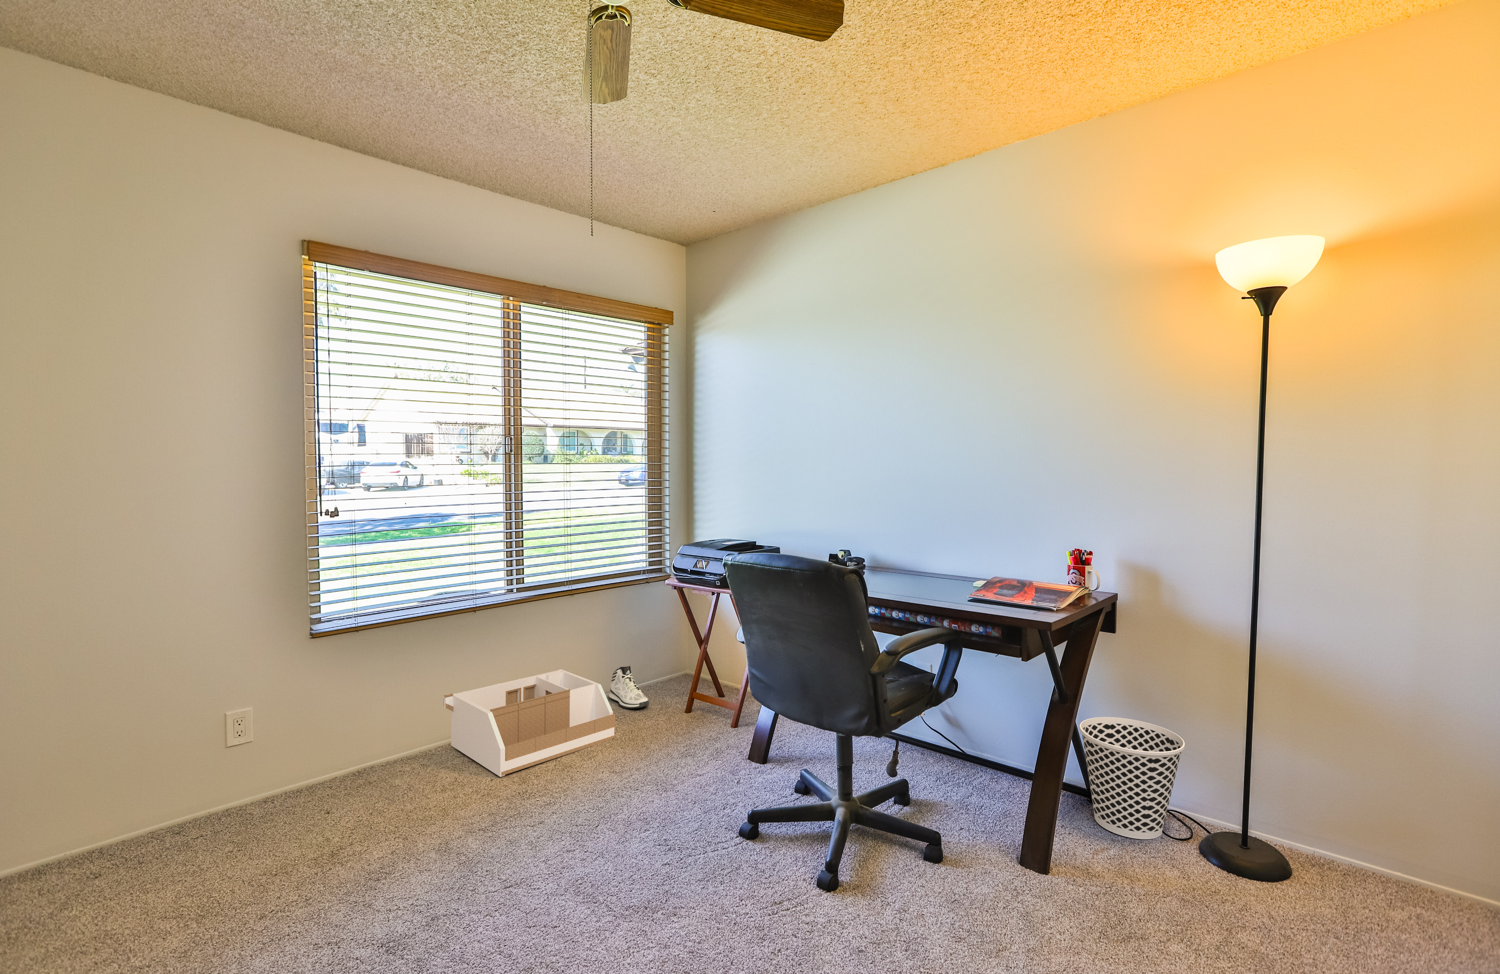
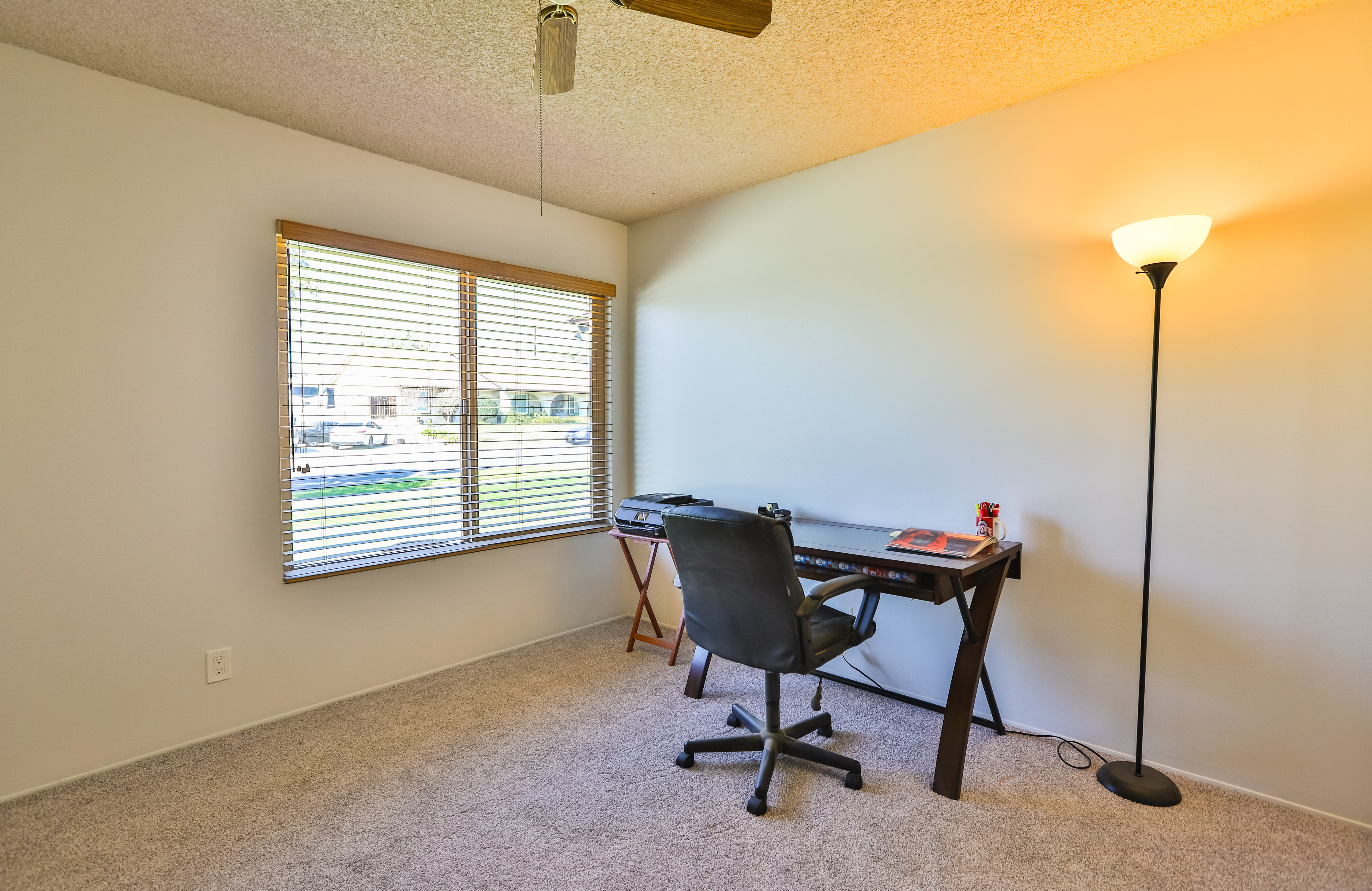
- sneaker (628, 685)
- storage bin (530, 717)
- wastebasket (1129, 778)
